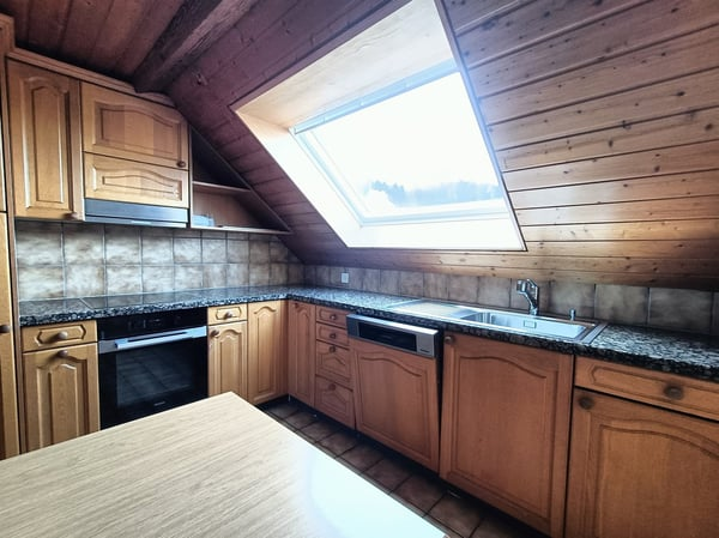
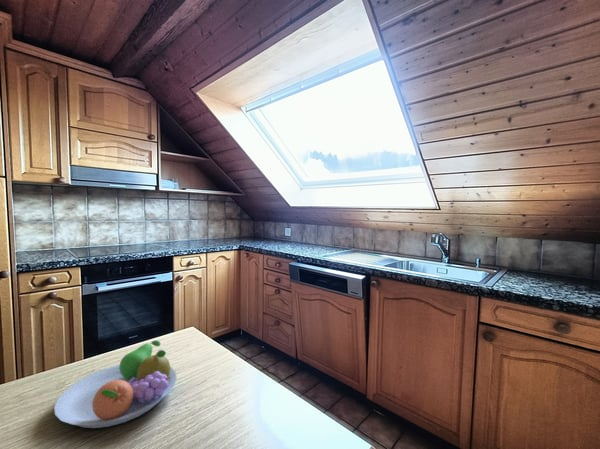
+ fruit bowl (125, 375)
